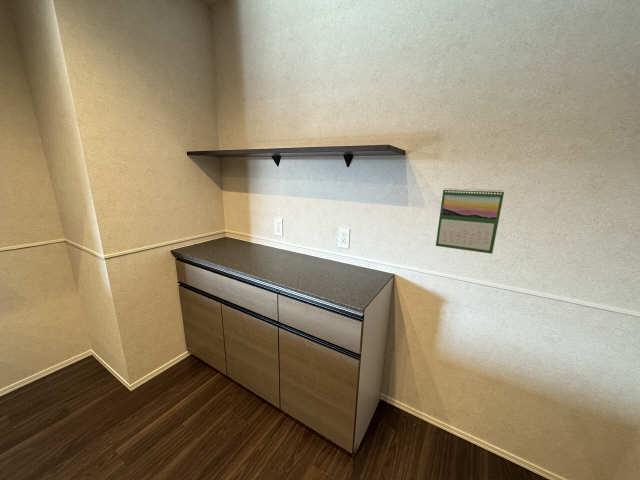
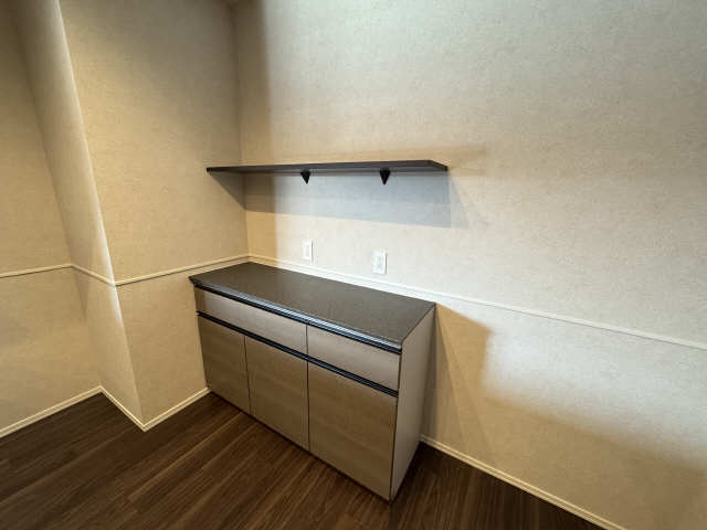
- calendar (467, 219)
